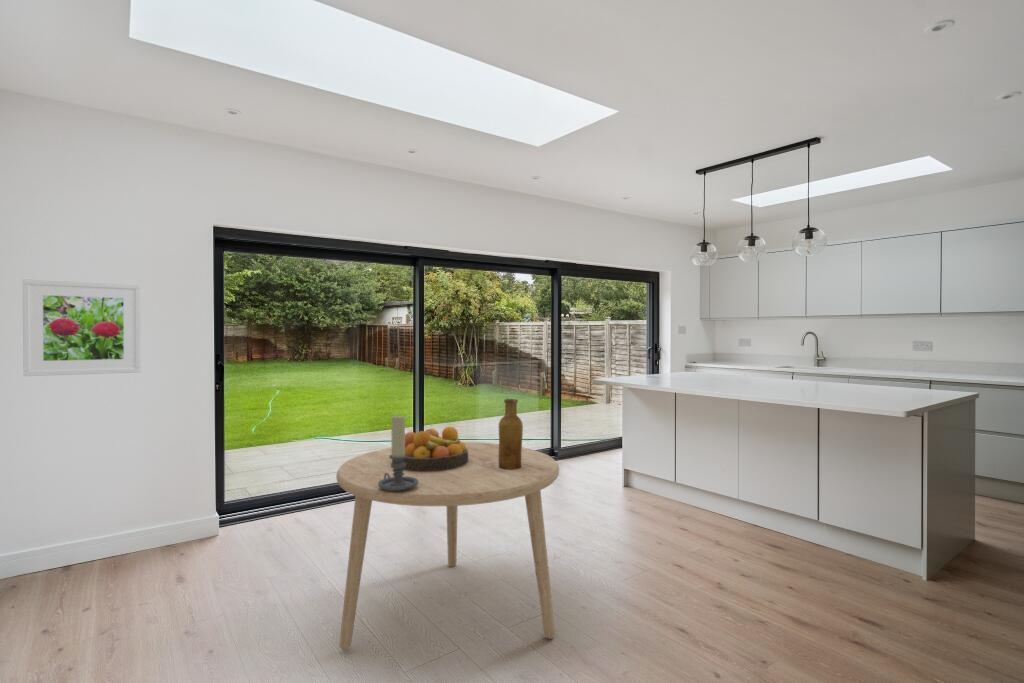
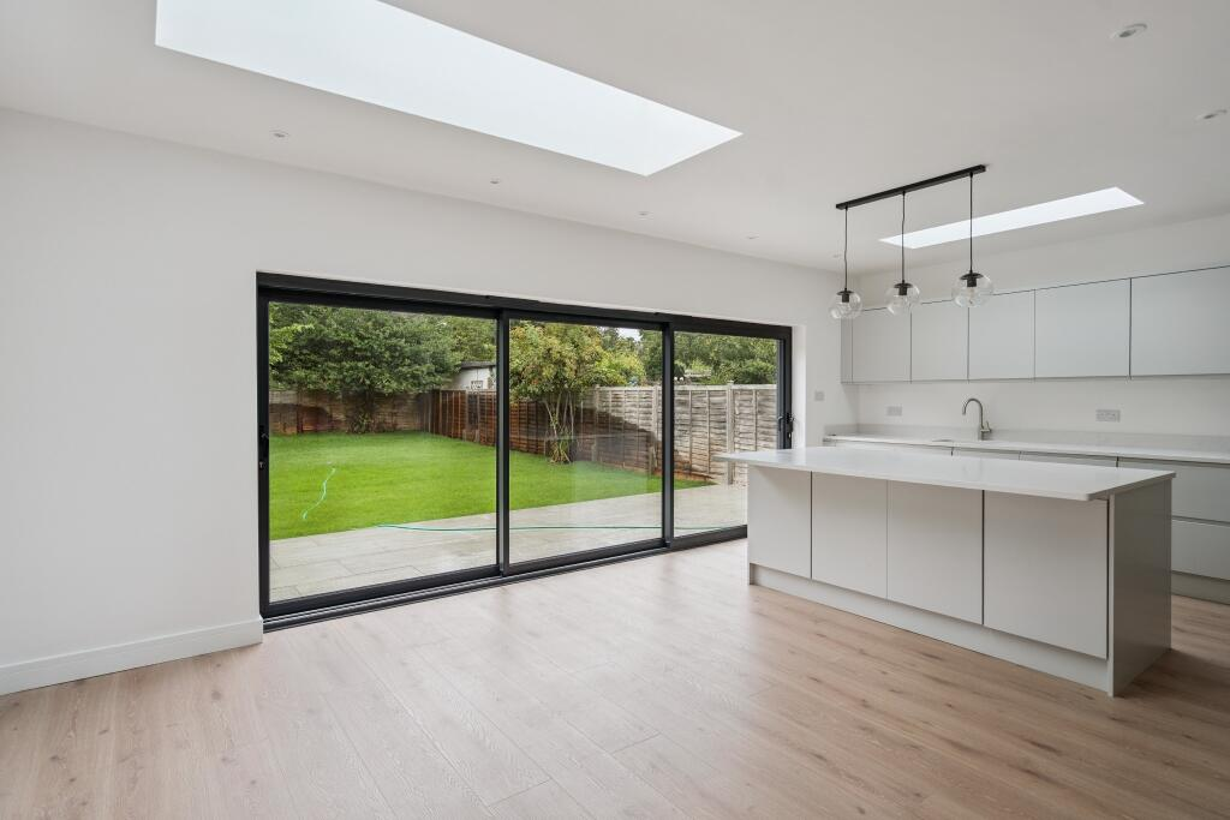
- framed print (84, 328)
- candle holder (396, 450)
- vase (510, 432)
- fruit bowl (430, 444)
- dining table (449, 538)
